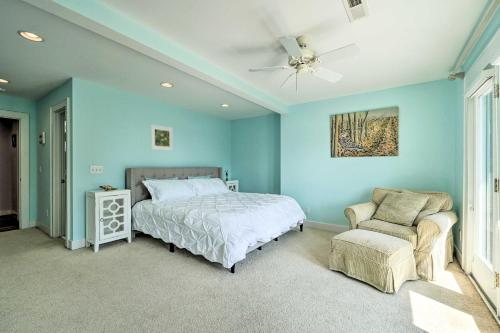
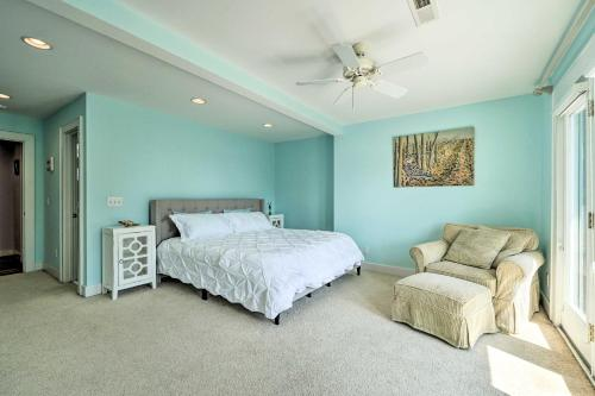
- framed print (162, 138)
